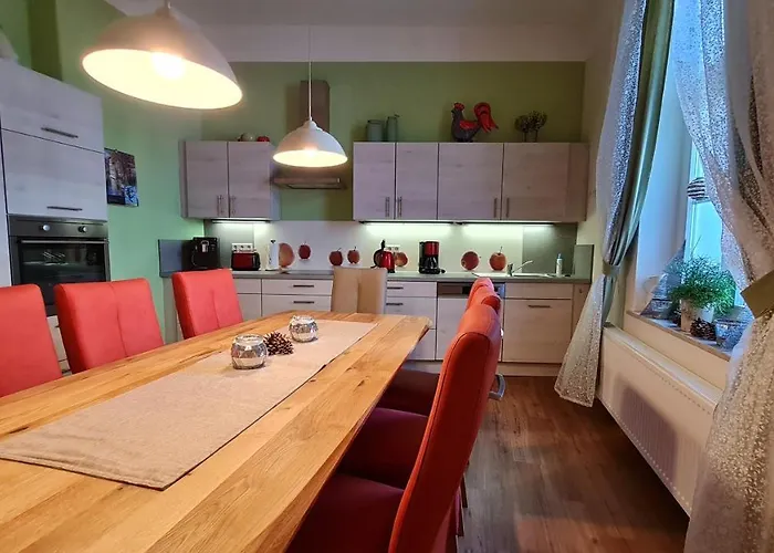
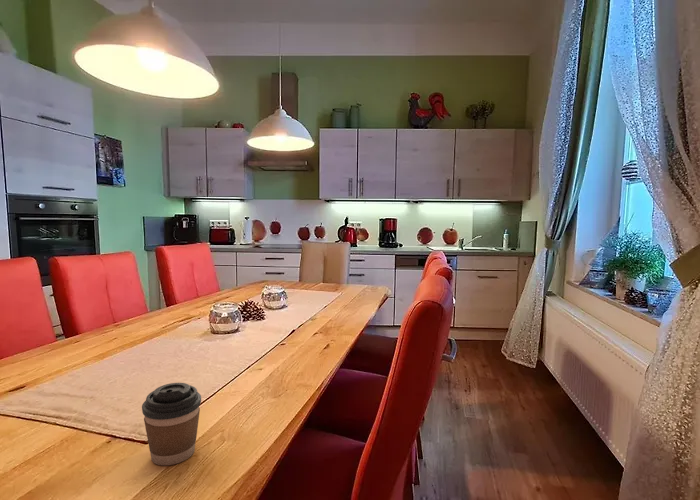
+ coffee cup (172, 419)
